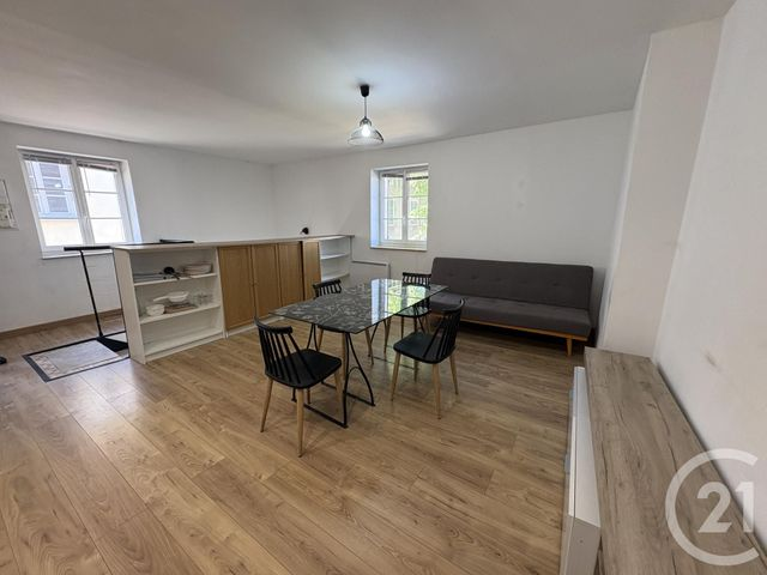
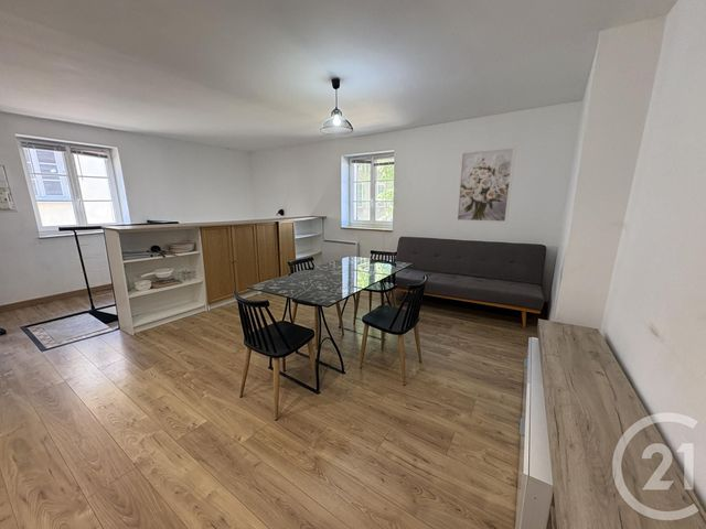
+ wall art (483, 186)
